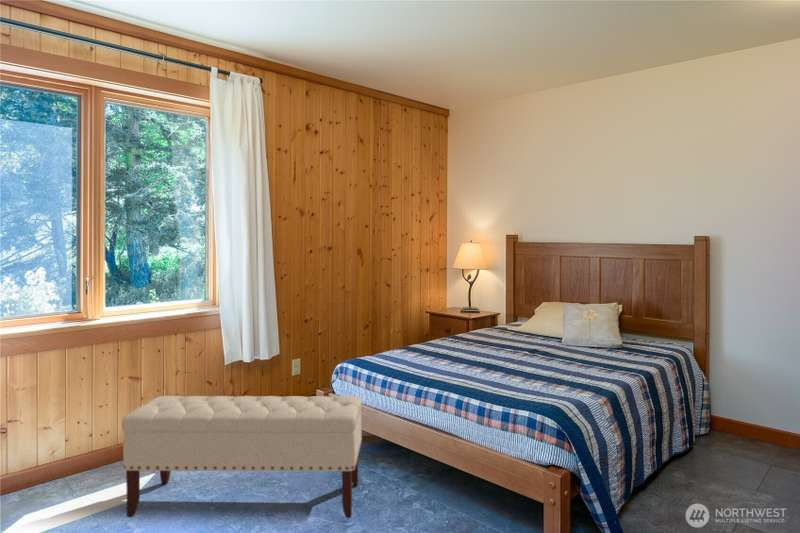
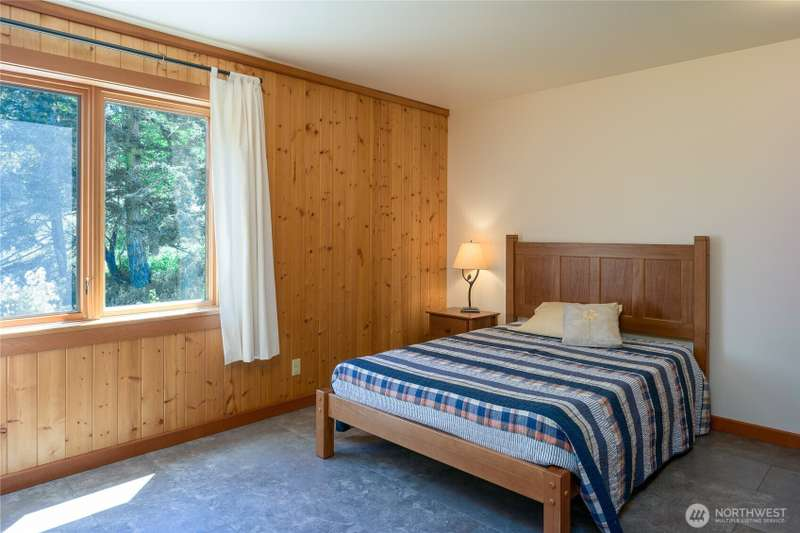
- bench (250, 451)
